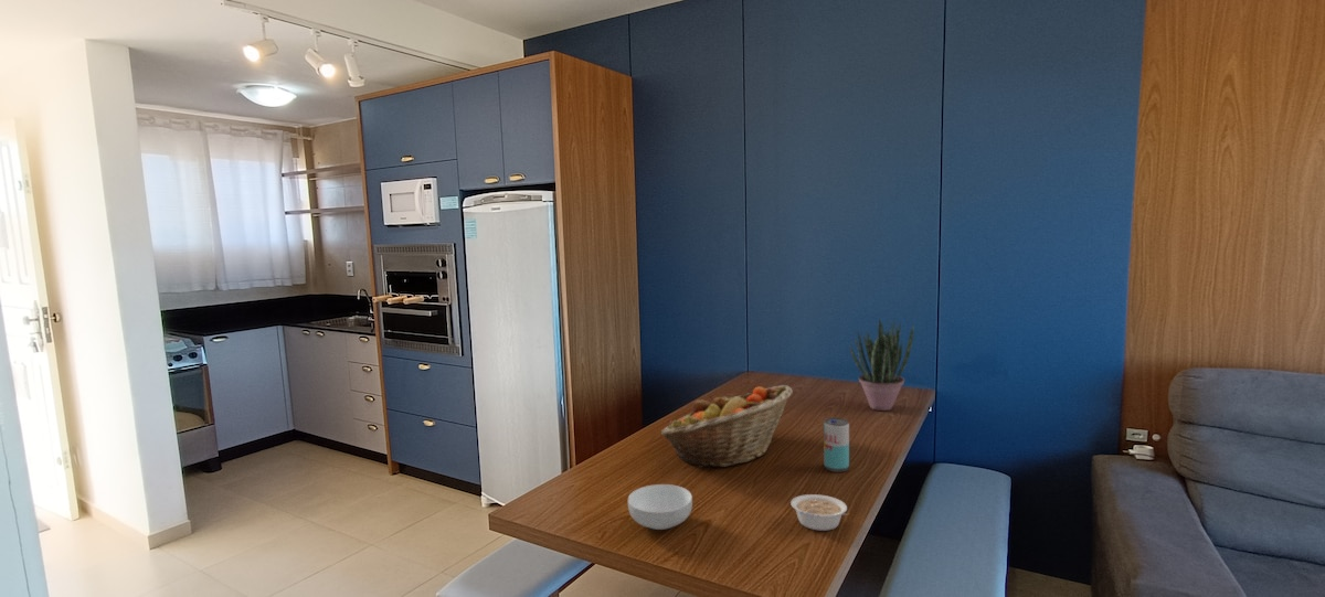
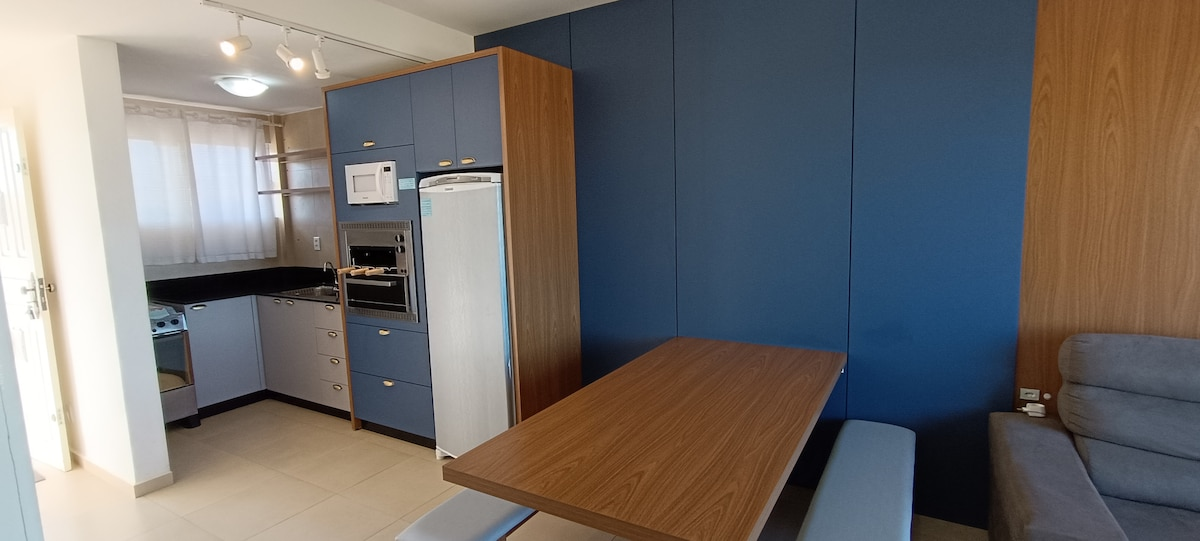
- potted plant (881, 363)
- legume (820, 512)
- fruit basket (728, 420)
- beverage can (836, 444)
- cereal bowl (660, 510)
